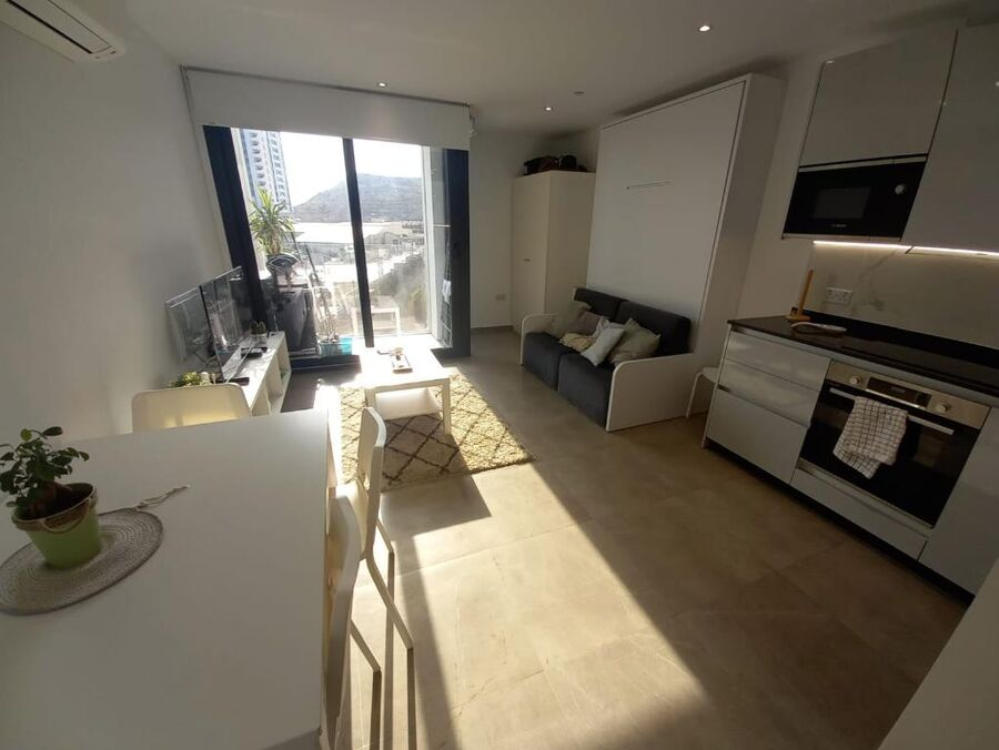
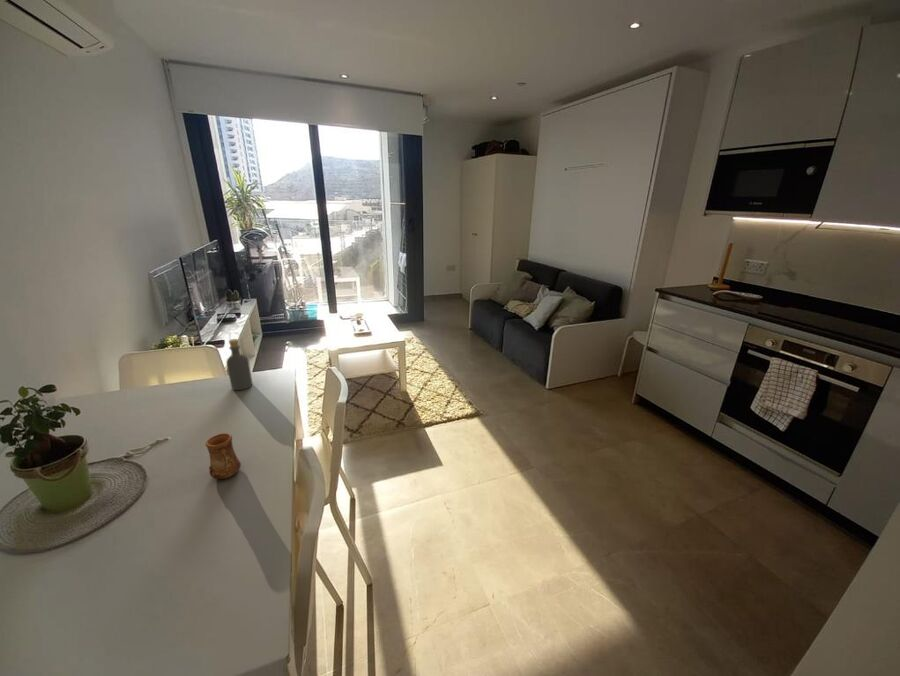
+ cup (222, 456)
+ bottle (237, 363)
